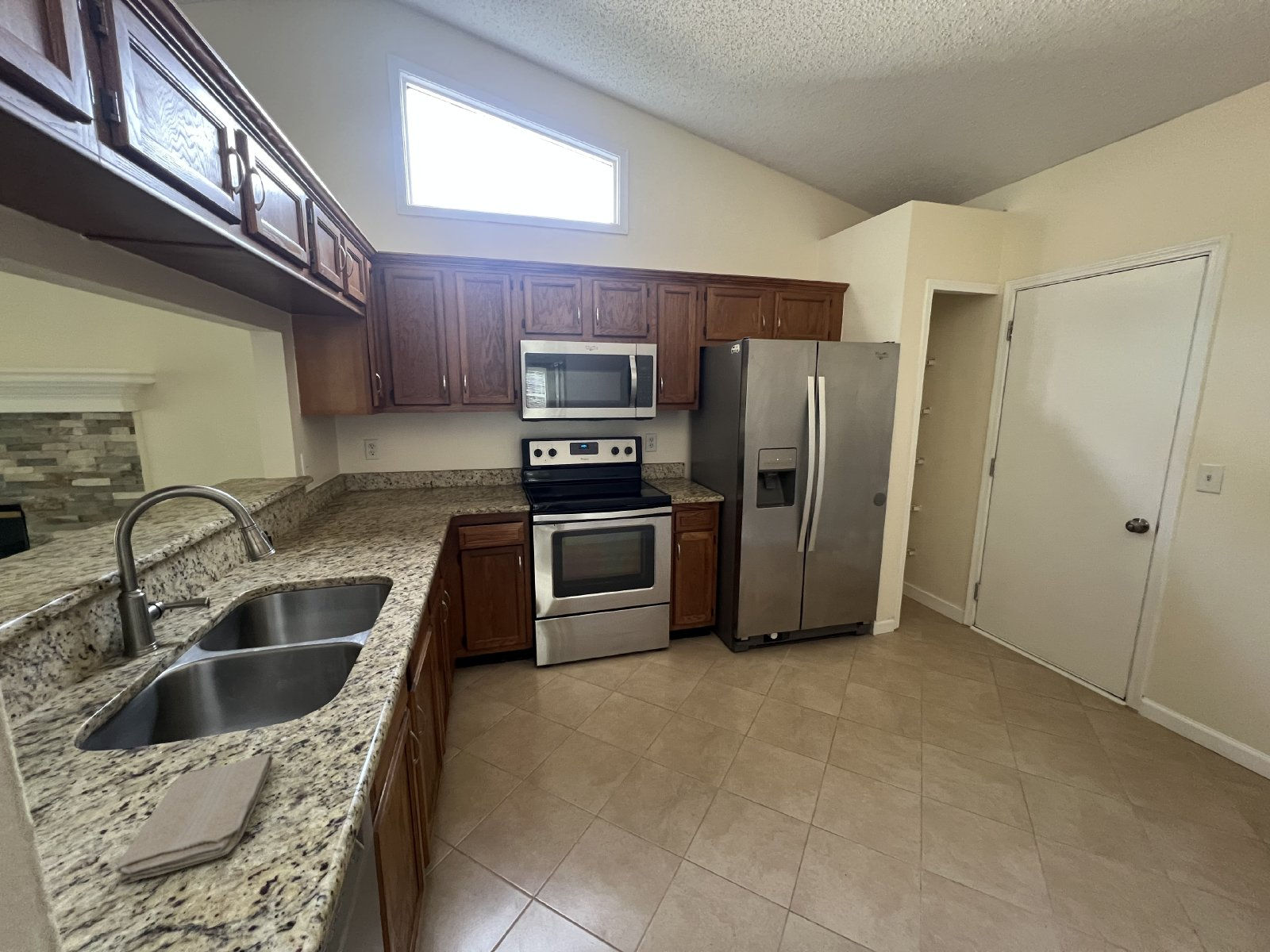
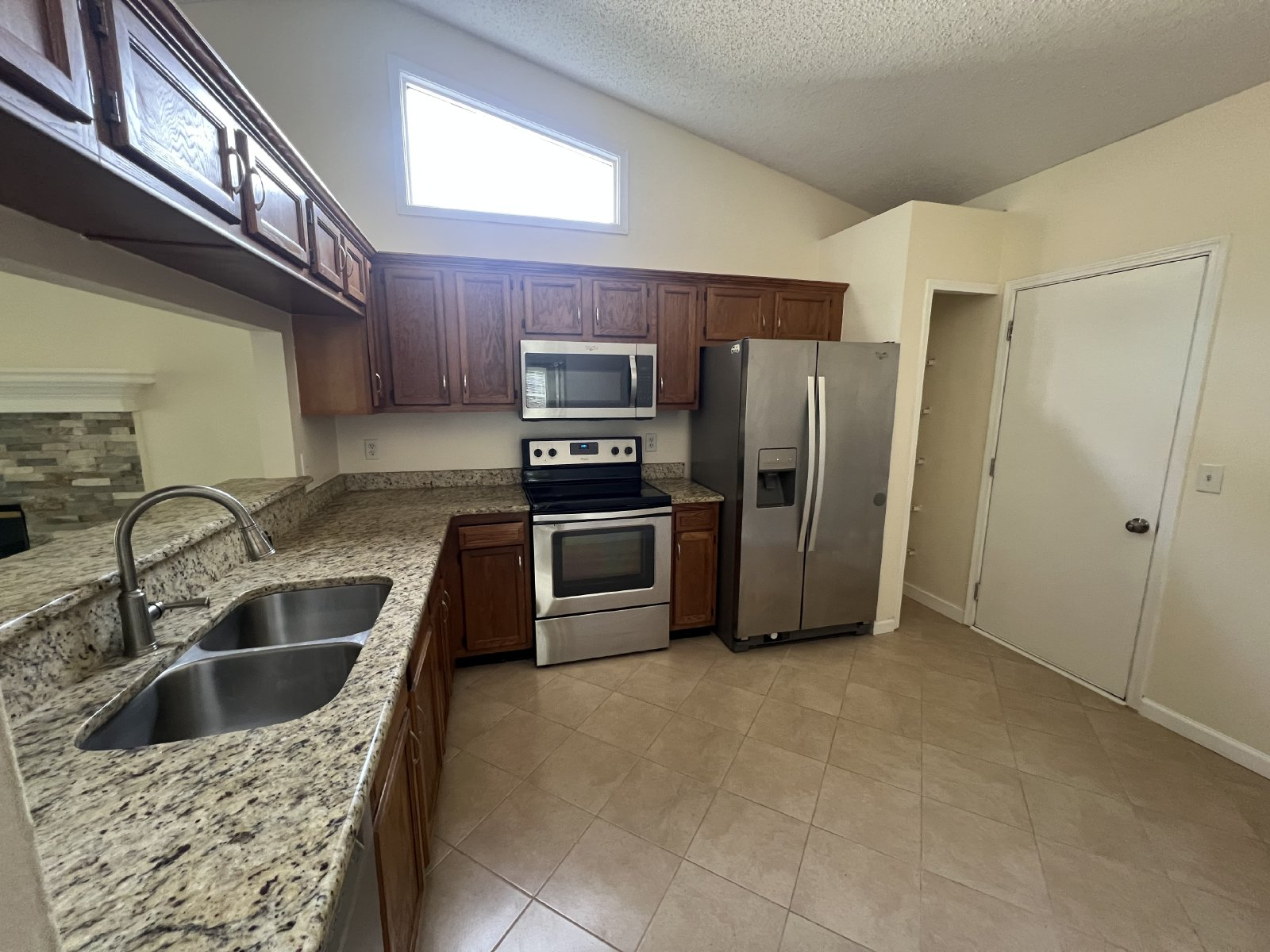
- washcloth (204, 808)
